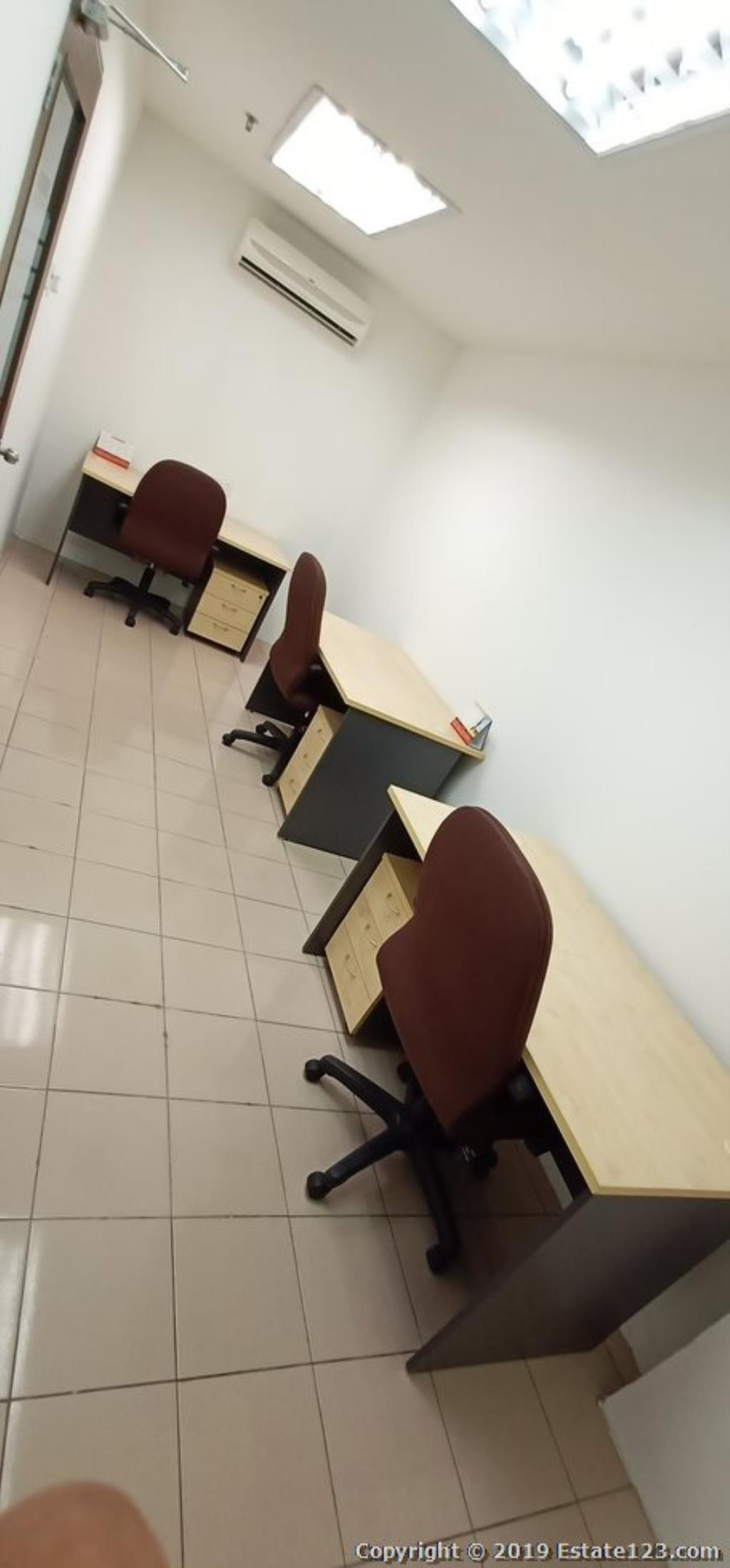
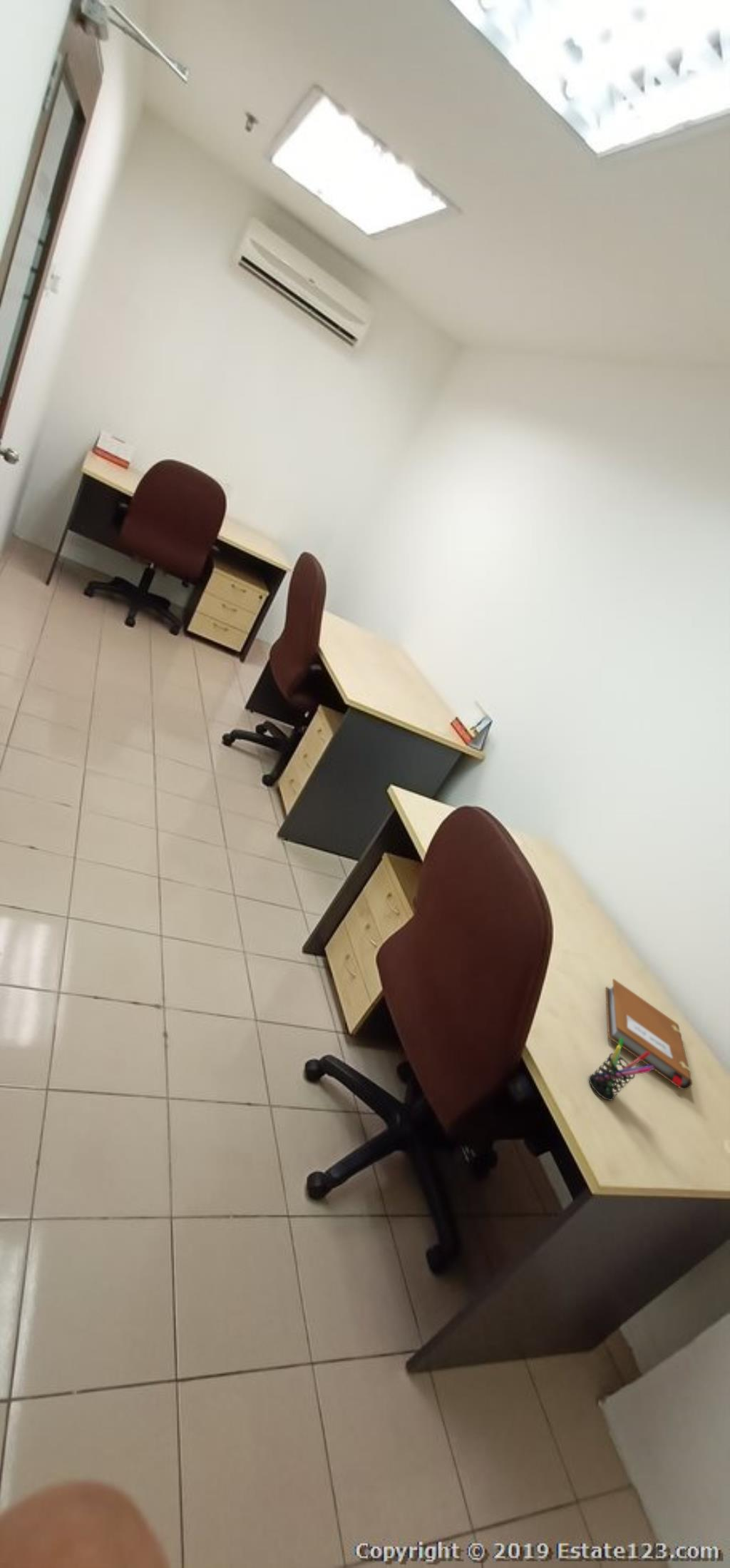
+ pen holder (619, 1064)
+ notebook (647, 1032)
